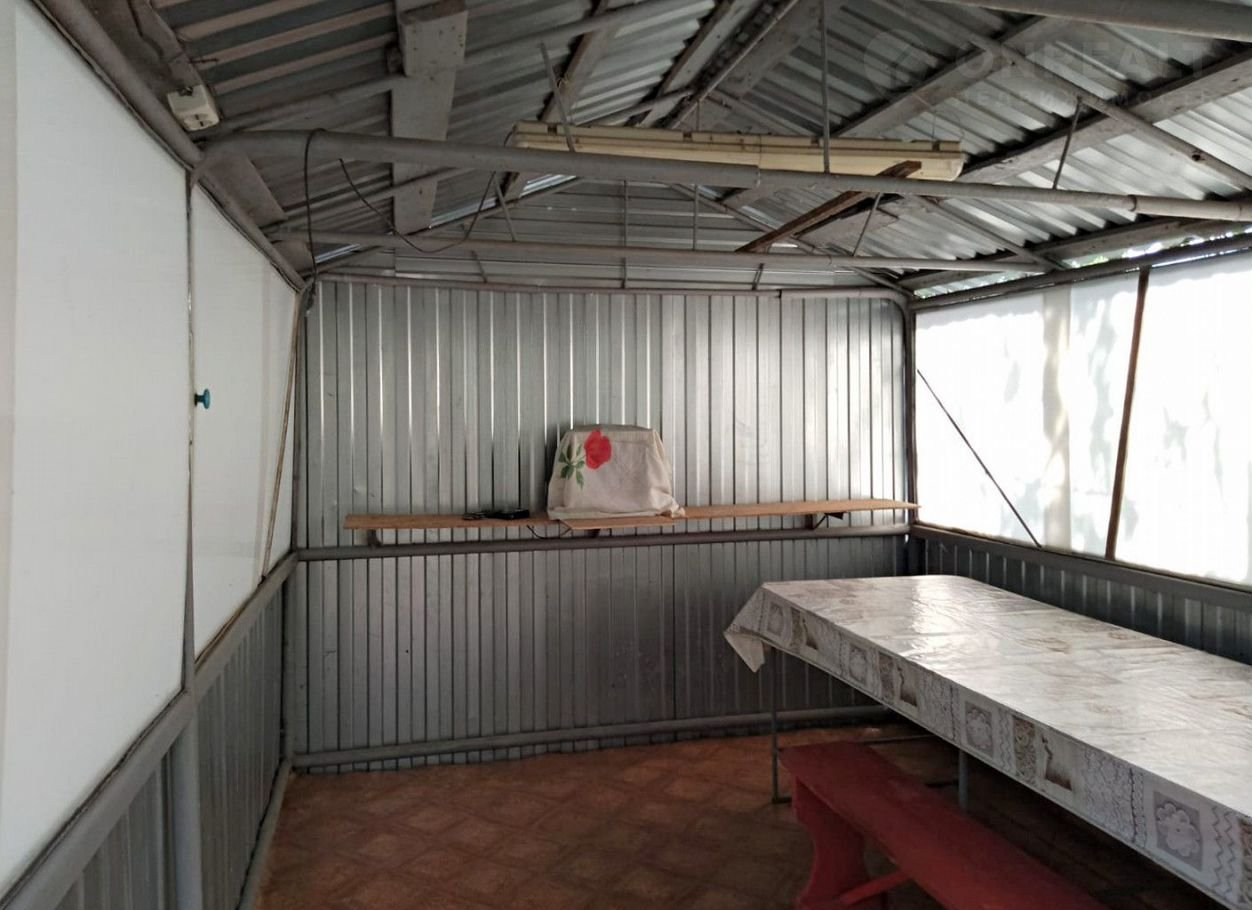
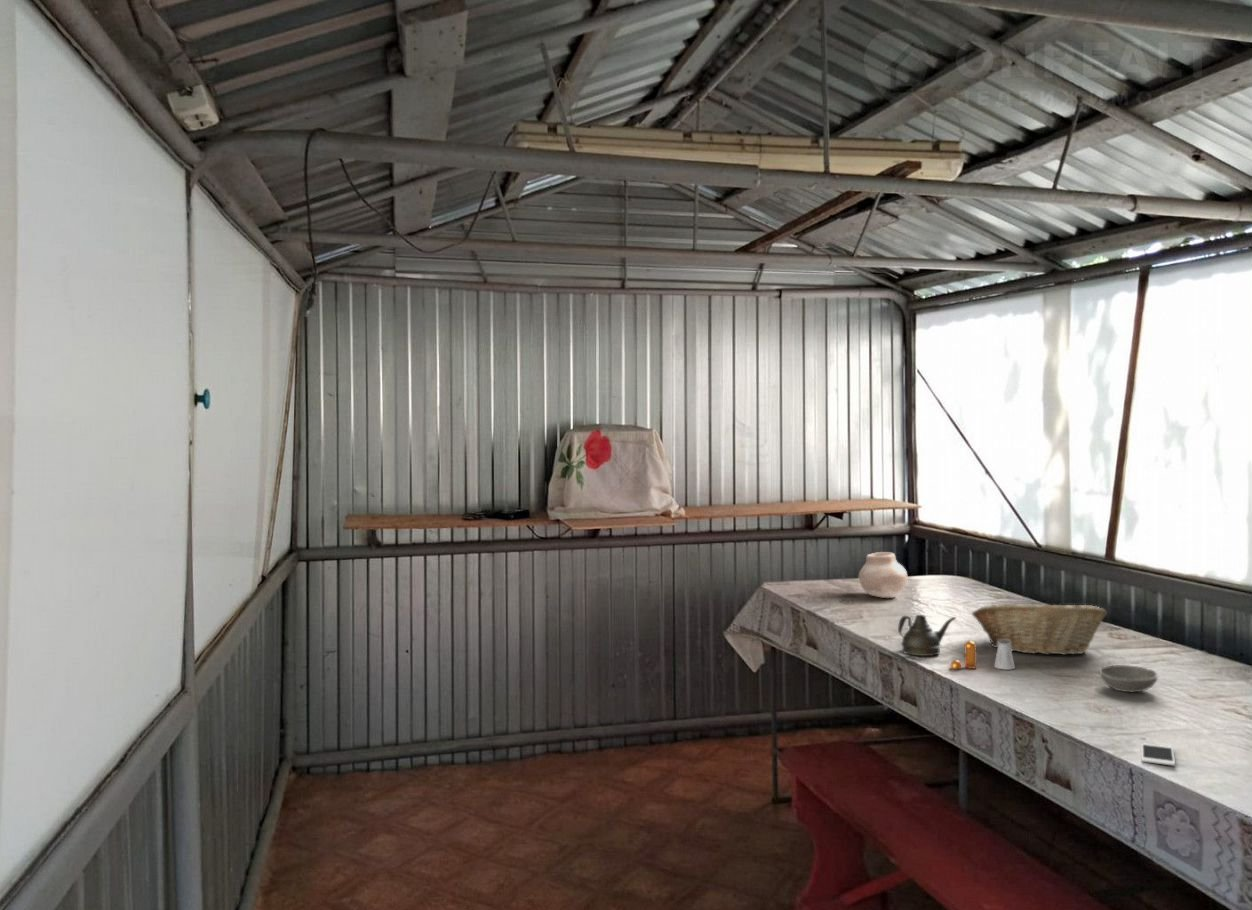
+ saltshaker (1004, 654)
+ vase (883, 574)
+ fruit basket (1038, 623)
+ teapot (928, 633)
+ soup bowl (1128, 680)
+ cell phone (1157, 754)
+ pepper shaker (965, 654)
